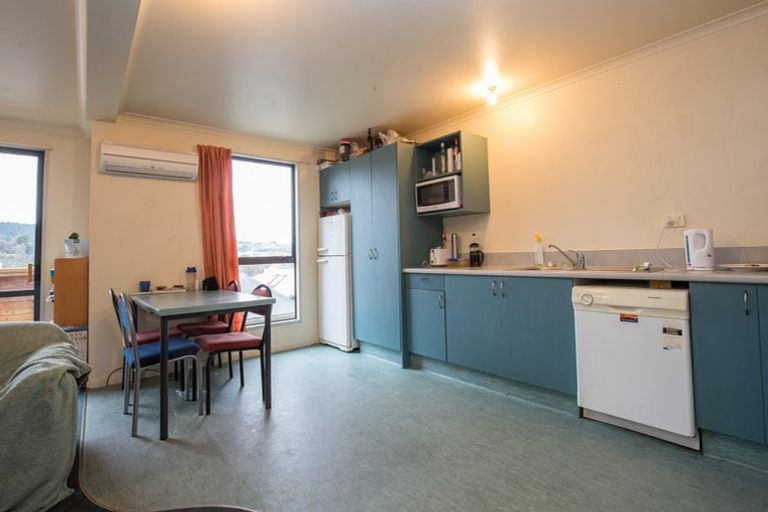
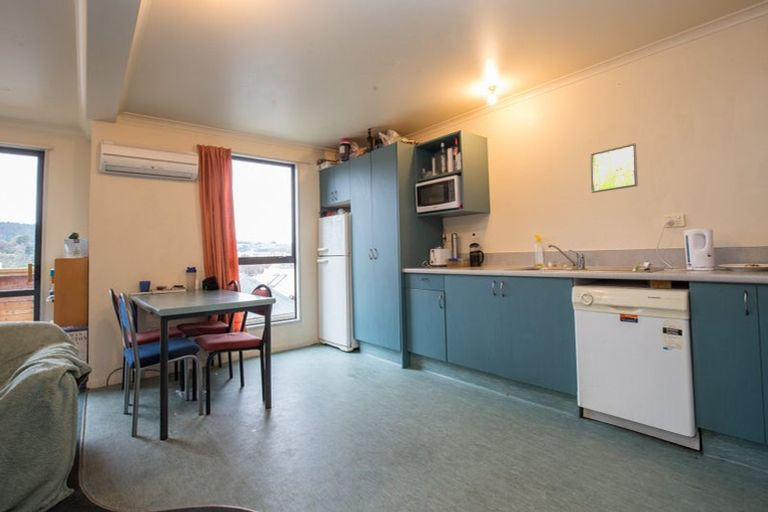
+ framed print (612, 169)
